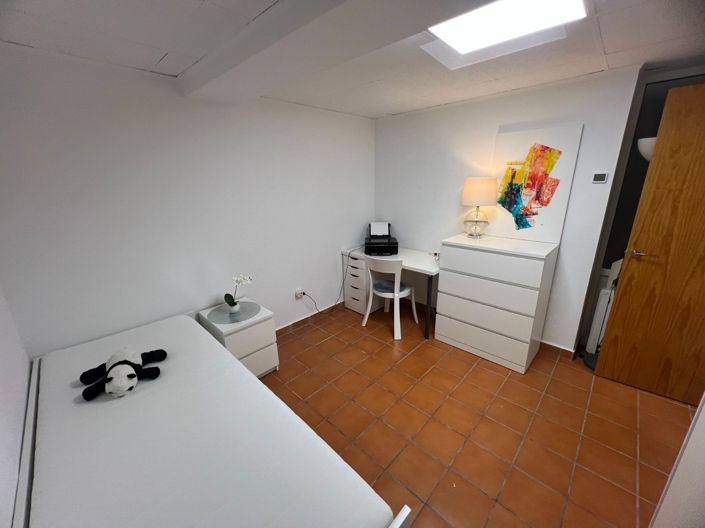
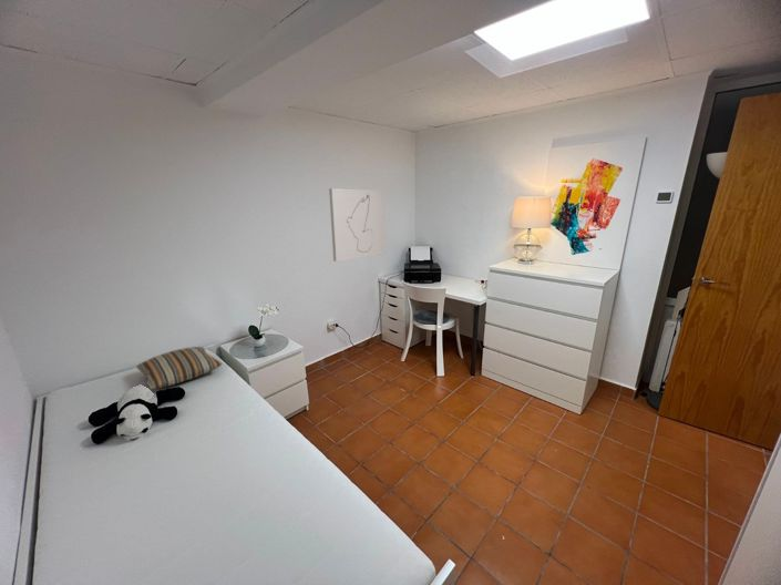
+ wall art (359, 224)
+ pillow (178, 365)
